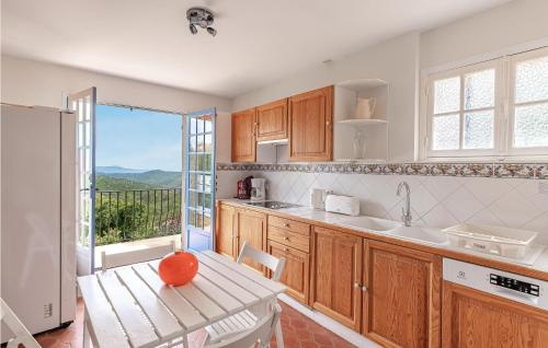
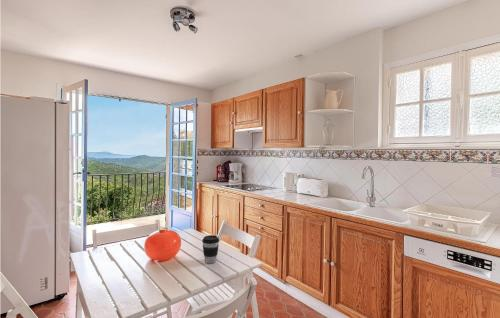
+ coffee cup (210, 249)
